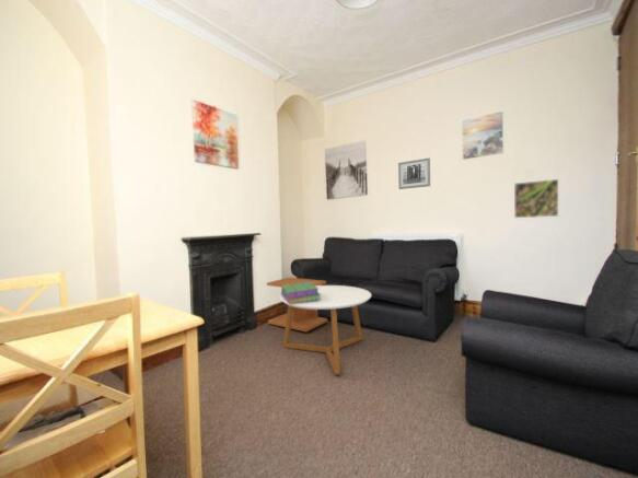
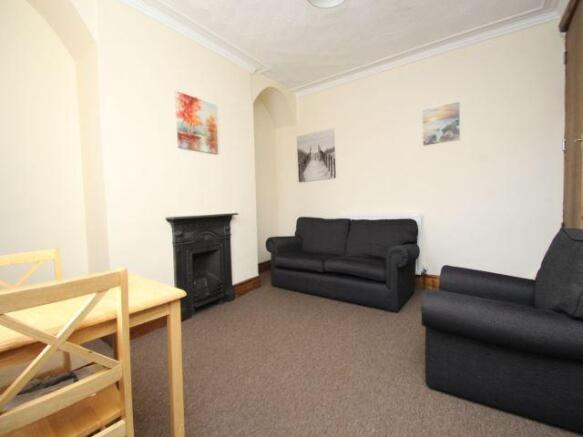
- side table (297, 307)
- coffee table (332, 324)
- stack of books (300, 292)
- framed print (535, 199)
- wall art (414, 174)
